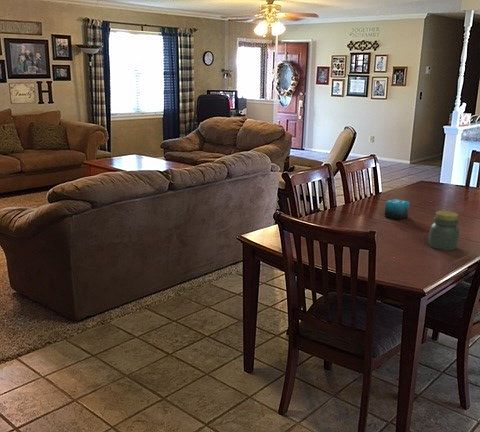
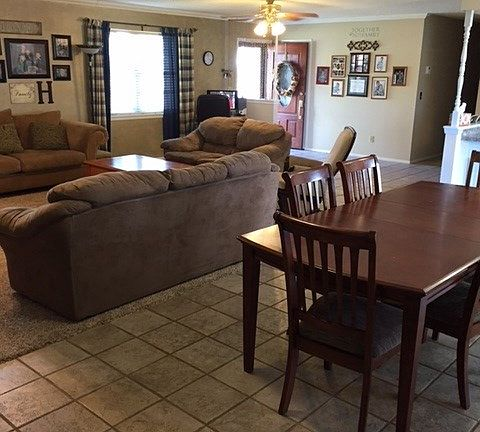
- jar (444, 230)
- candle (397, 206)
